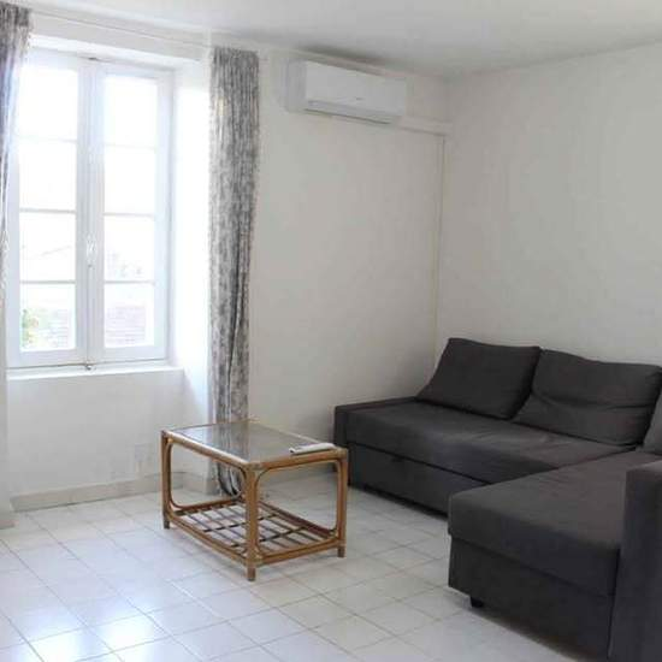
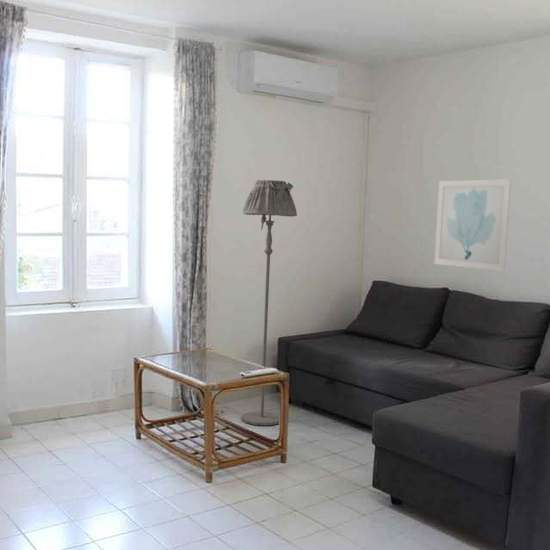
+ floor lamp (266, 301)
+ wall art (470, 224)
